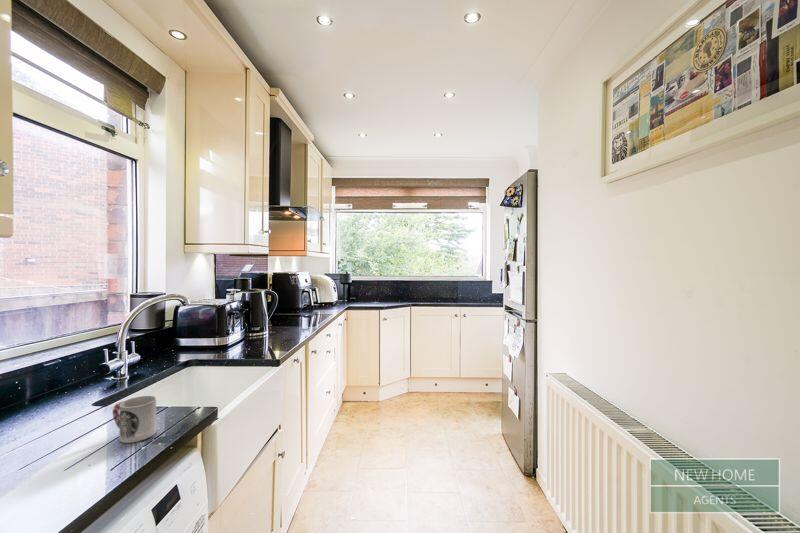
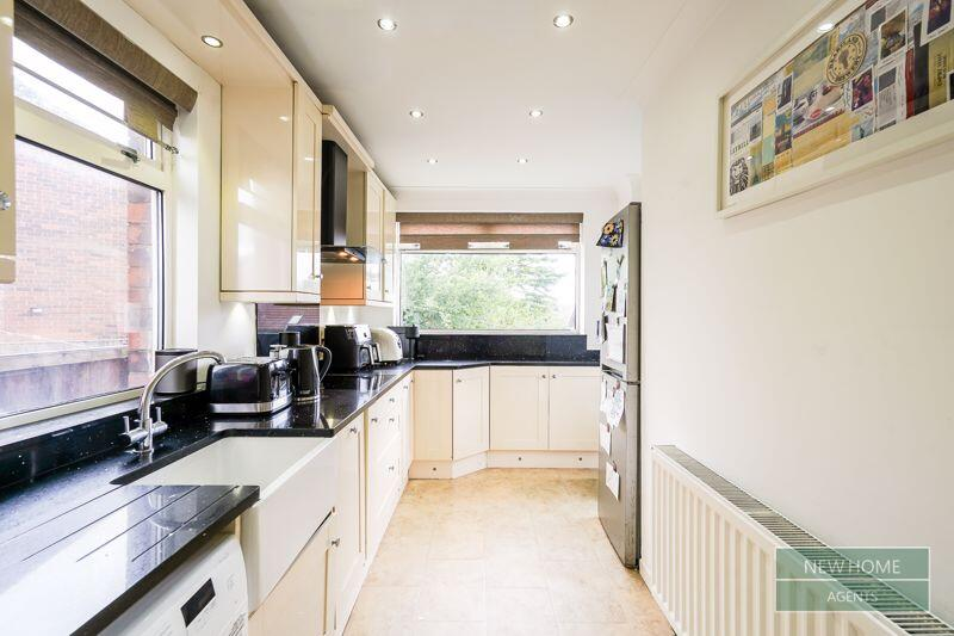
- cup (132, 417)
